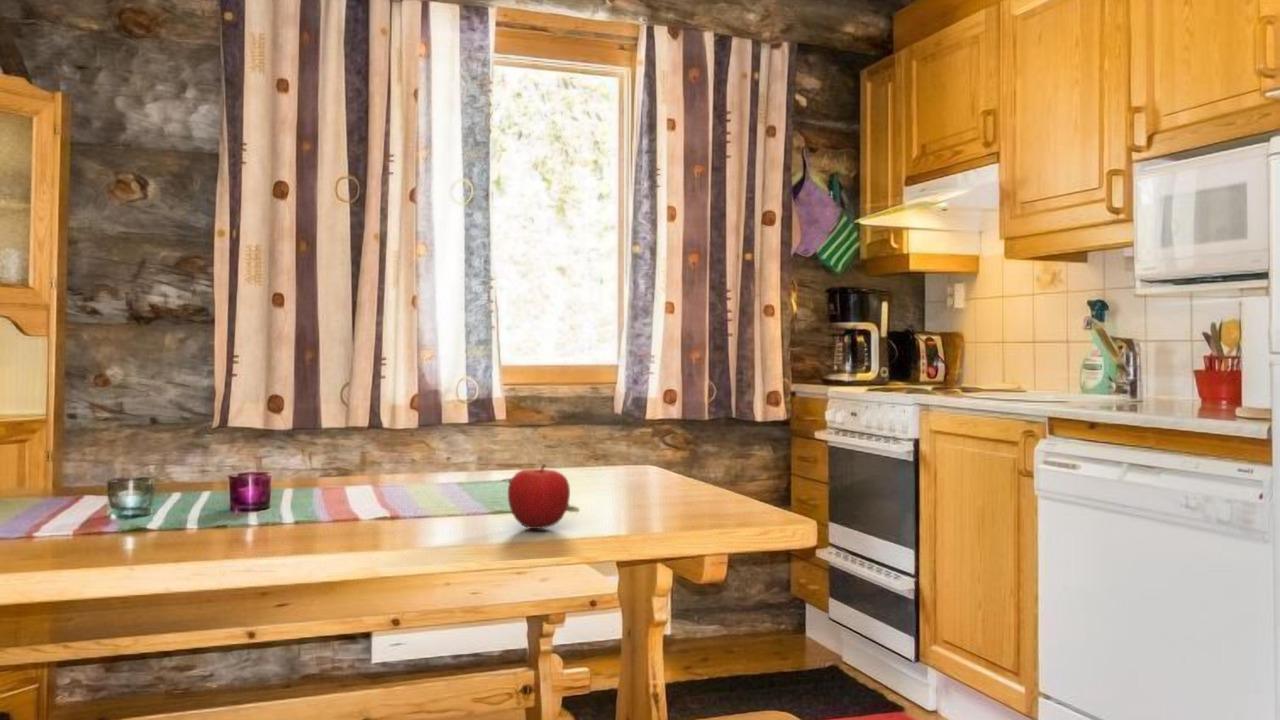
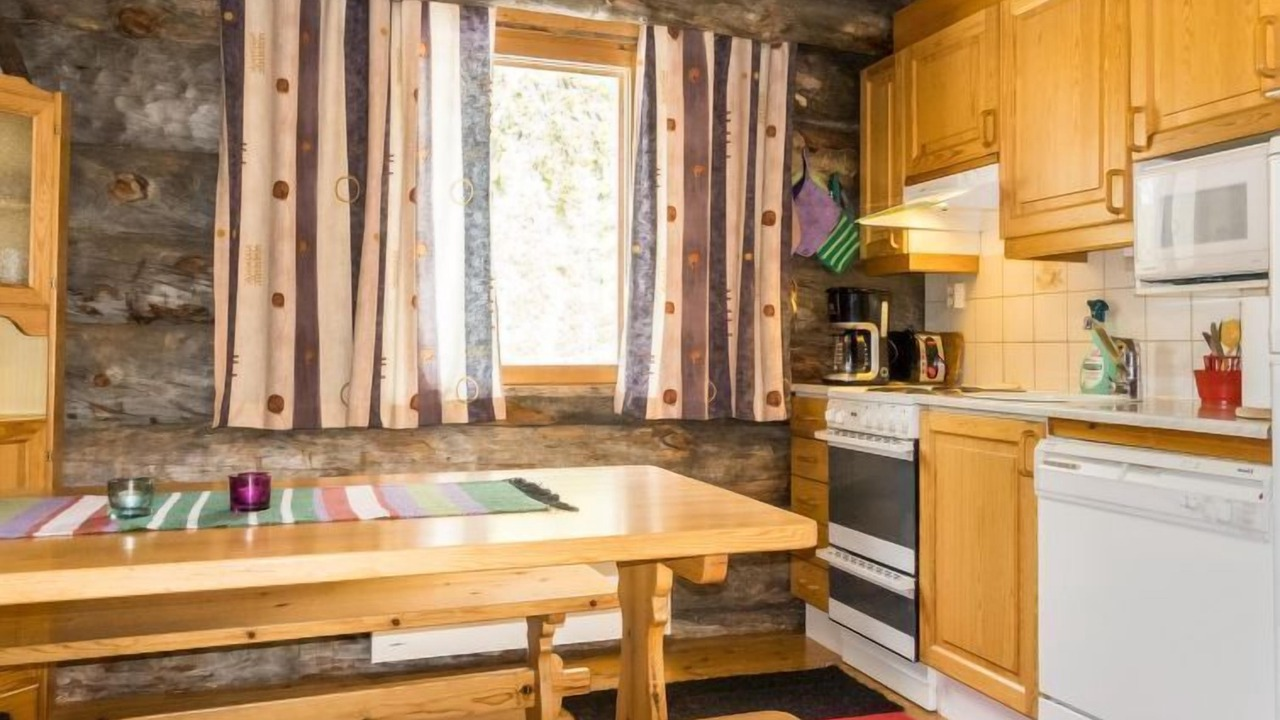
- fruit (538, 495)
